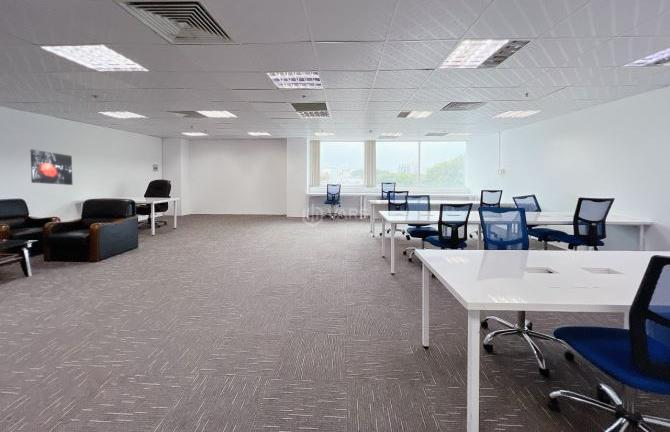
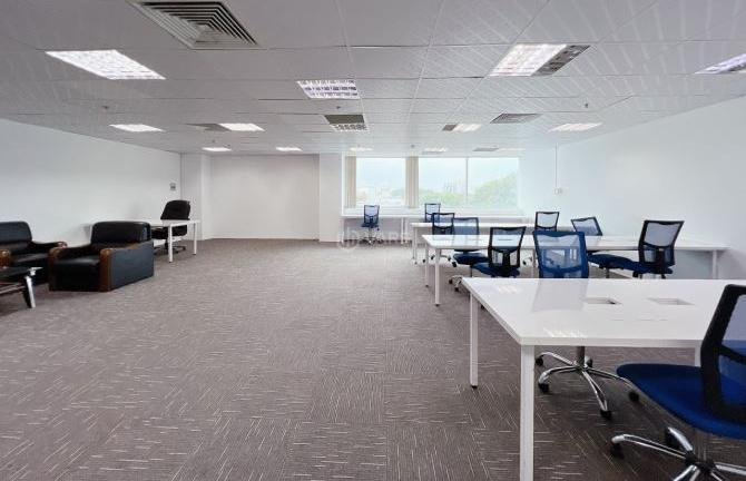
- wall art (52, 168)
